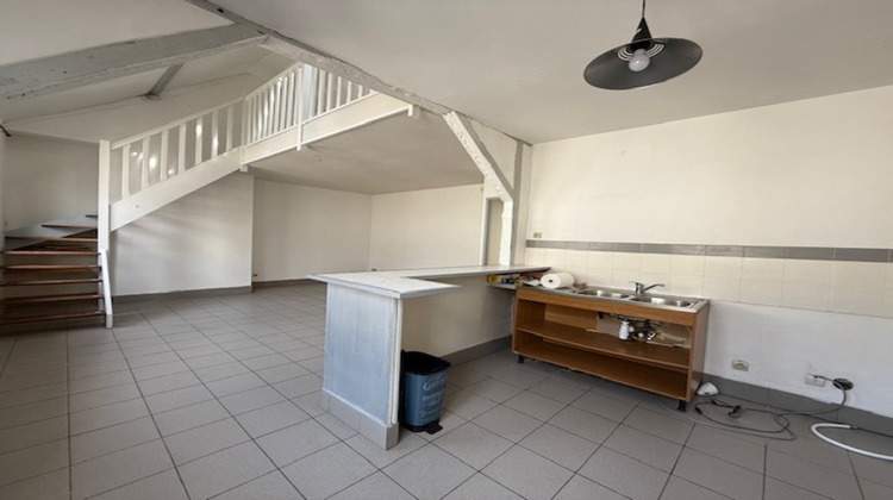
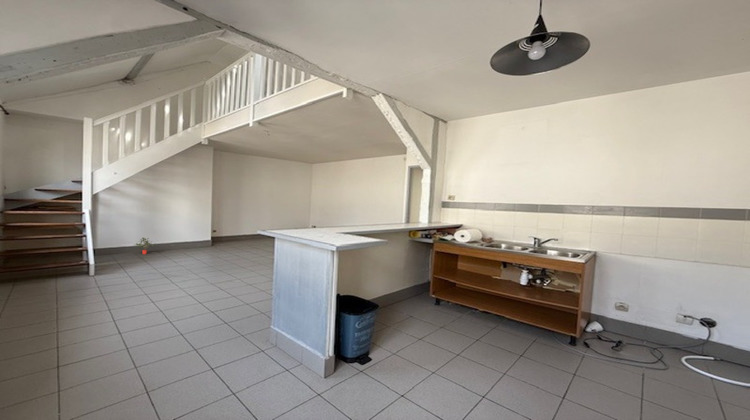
+ potted plant (145, 245)
